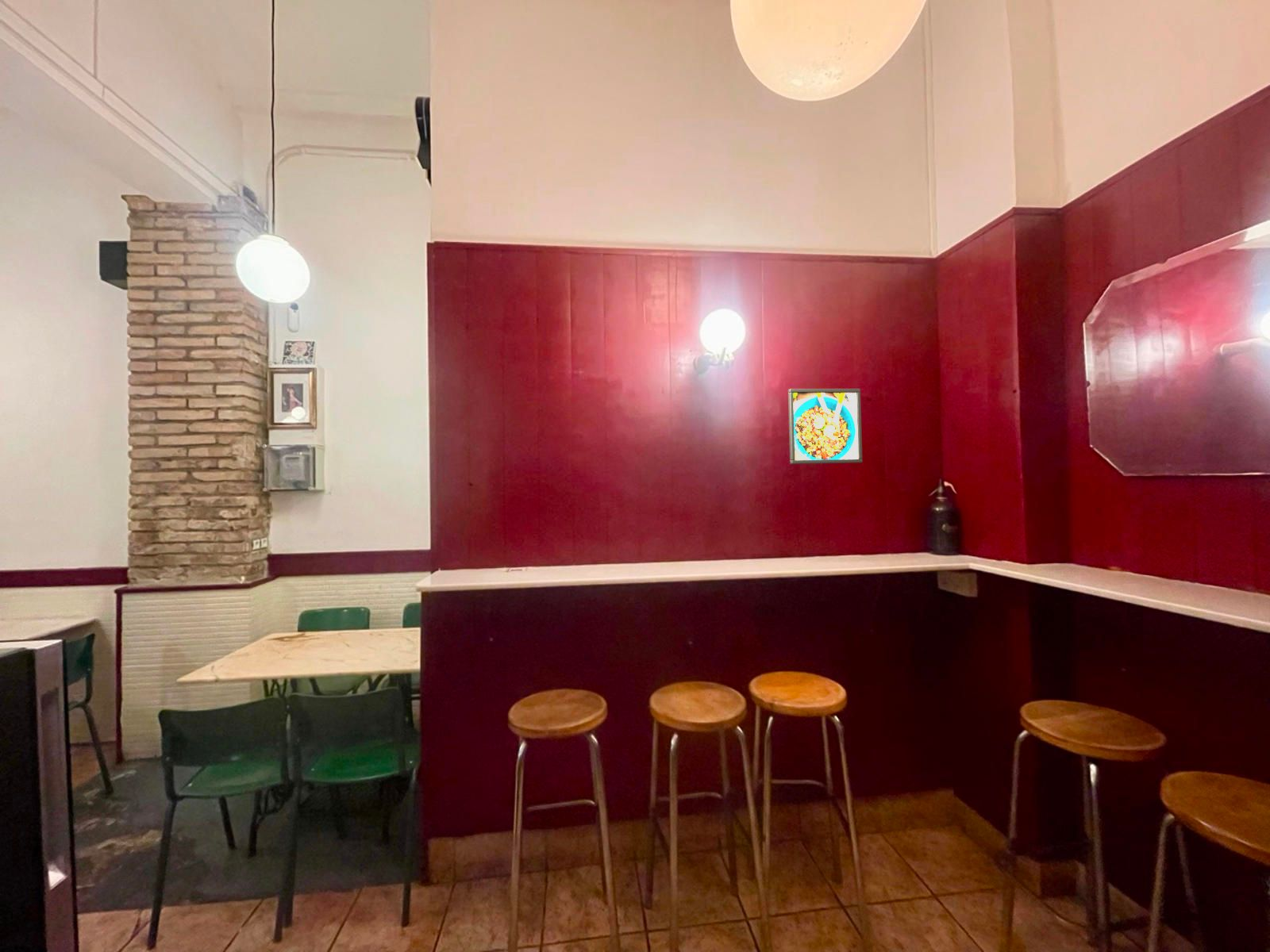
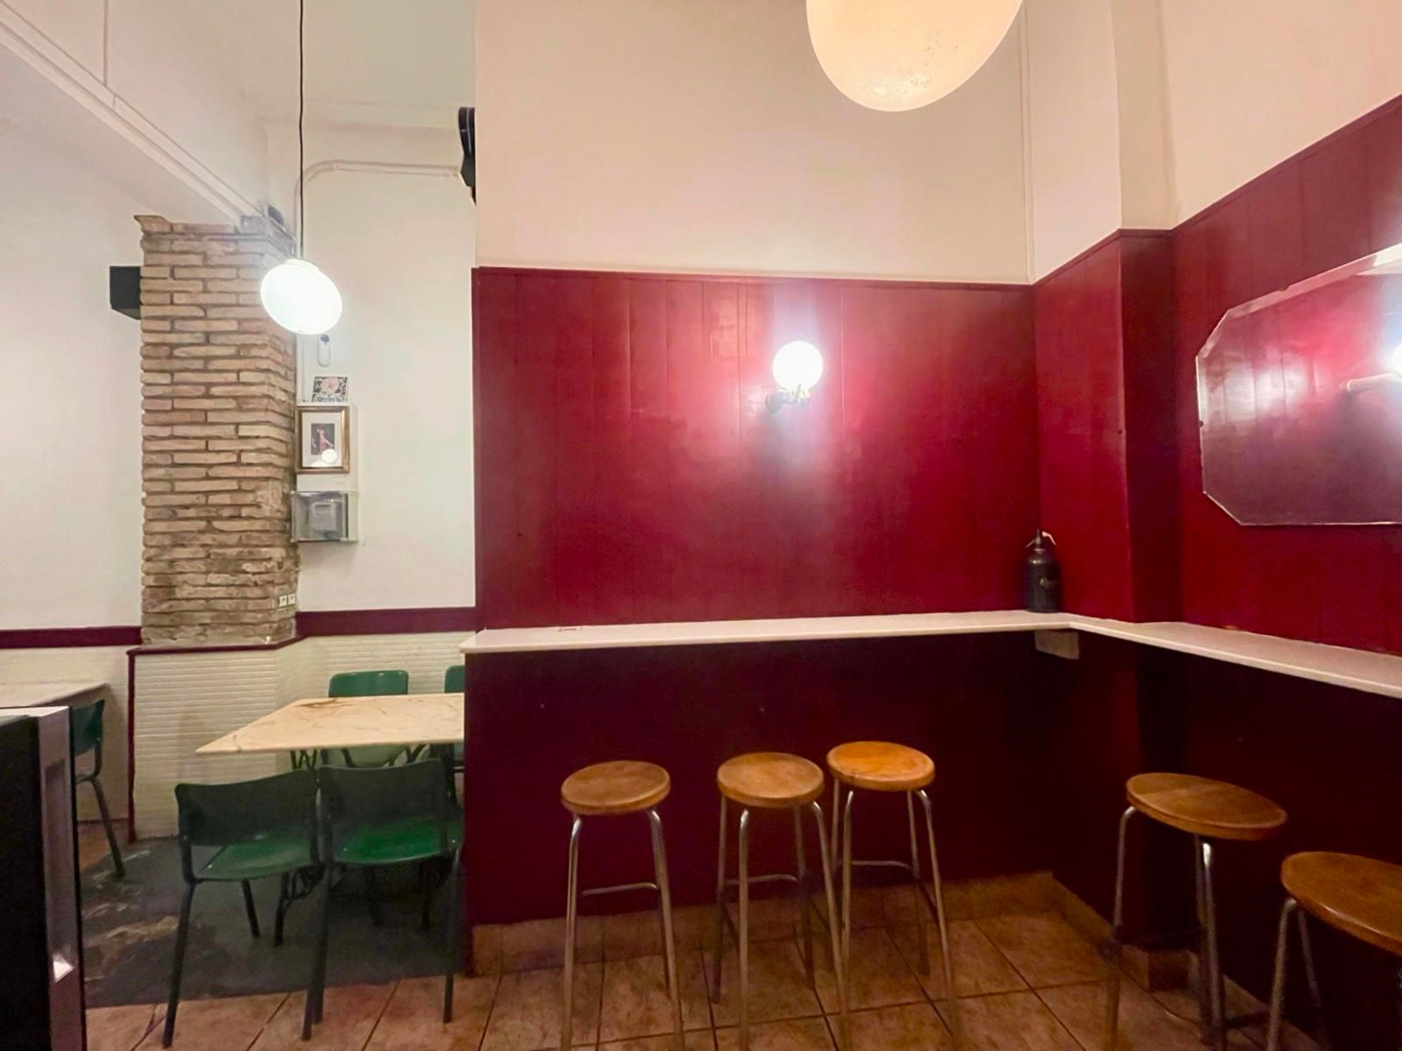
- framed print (825, 426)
